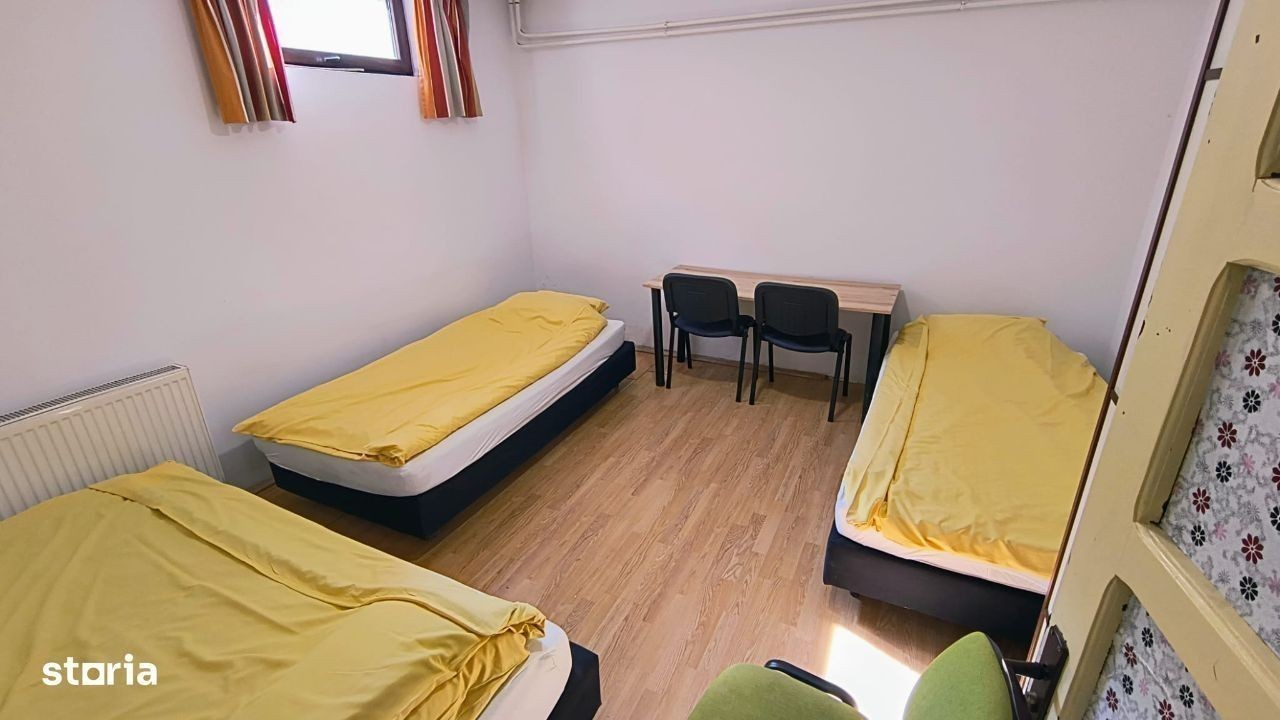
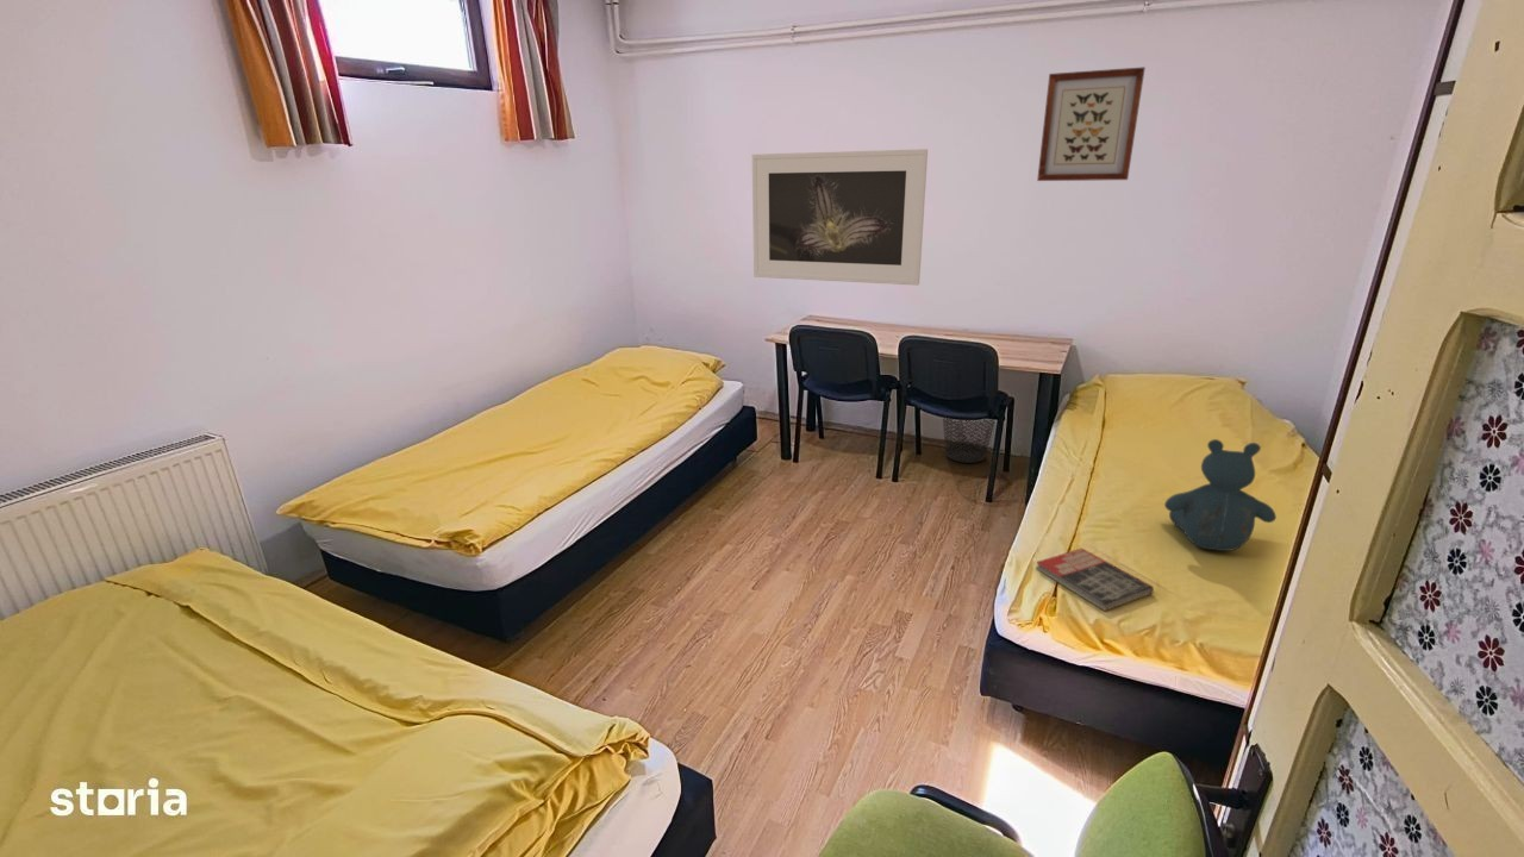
+ teddy bear (1217, 488)
+ wall art (1088, 126)
+ wastebasket (967, 430)
+ book (1092, 576)
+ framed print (833, 218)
